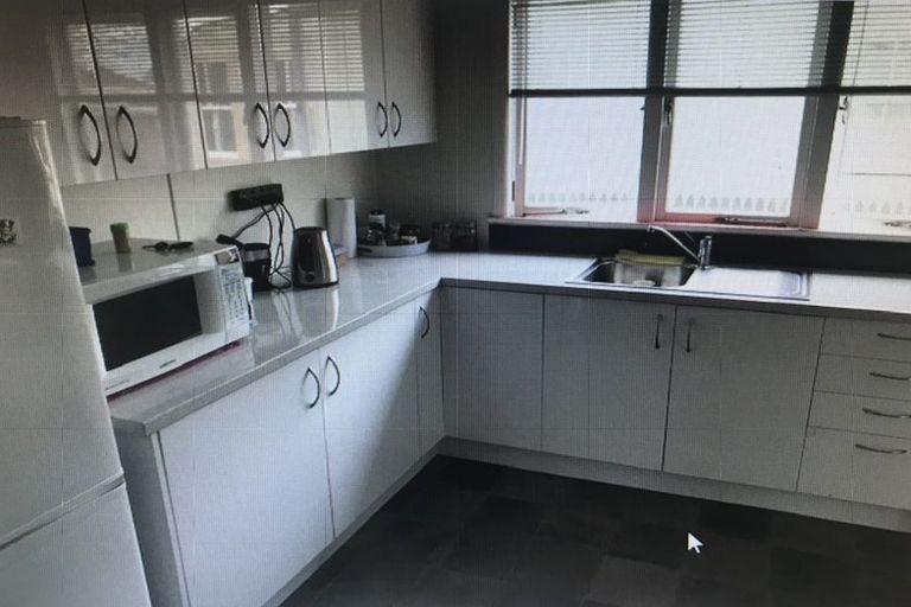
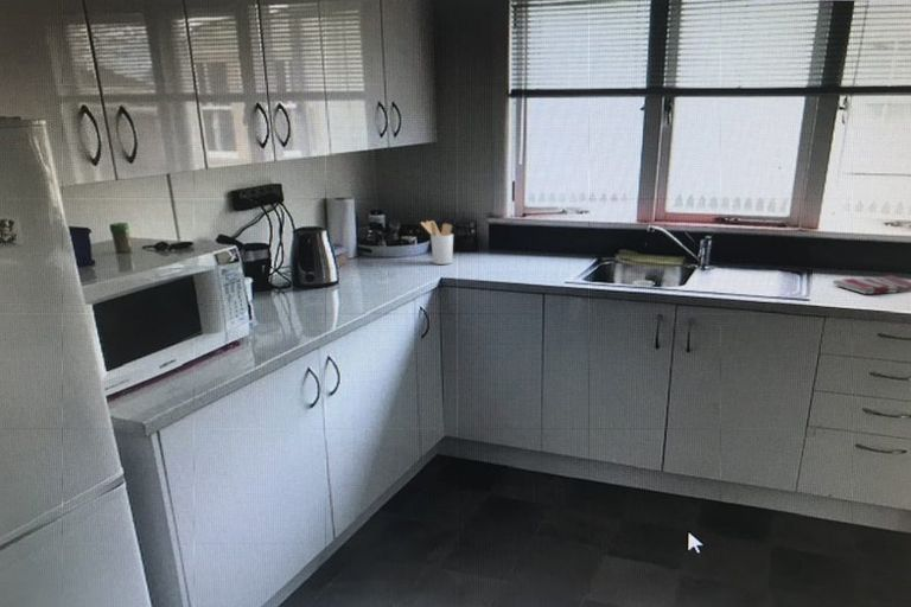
+ dish towel (878, 283)
+ utensil holder (438, 241)
